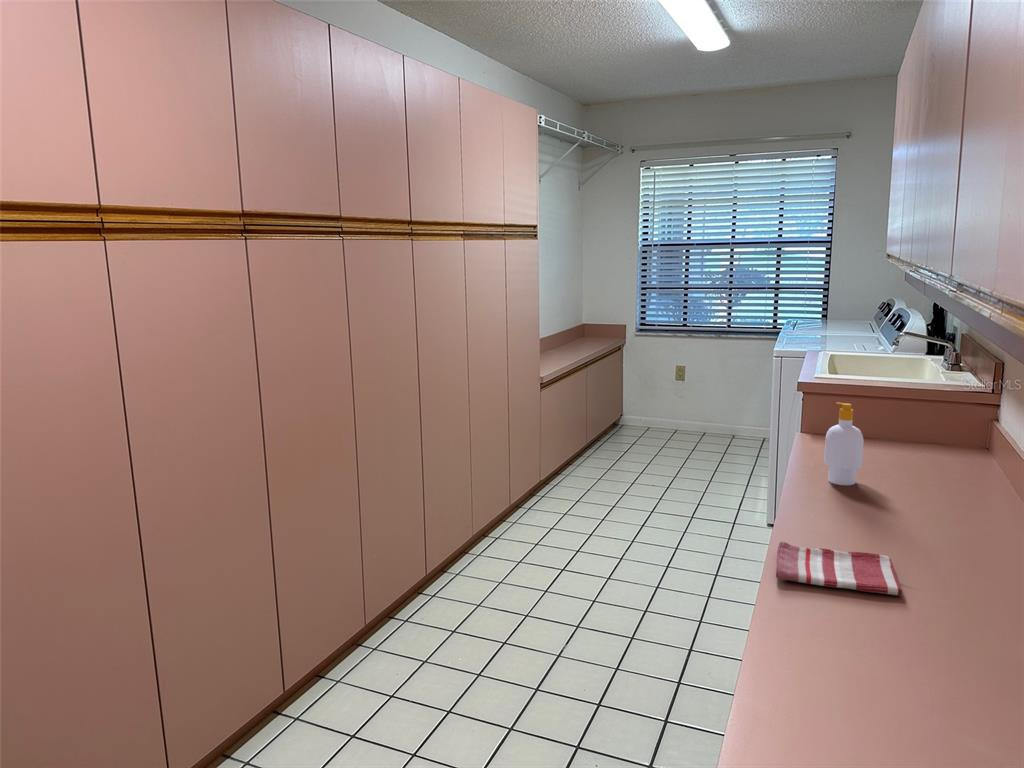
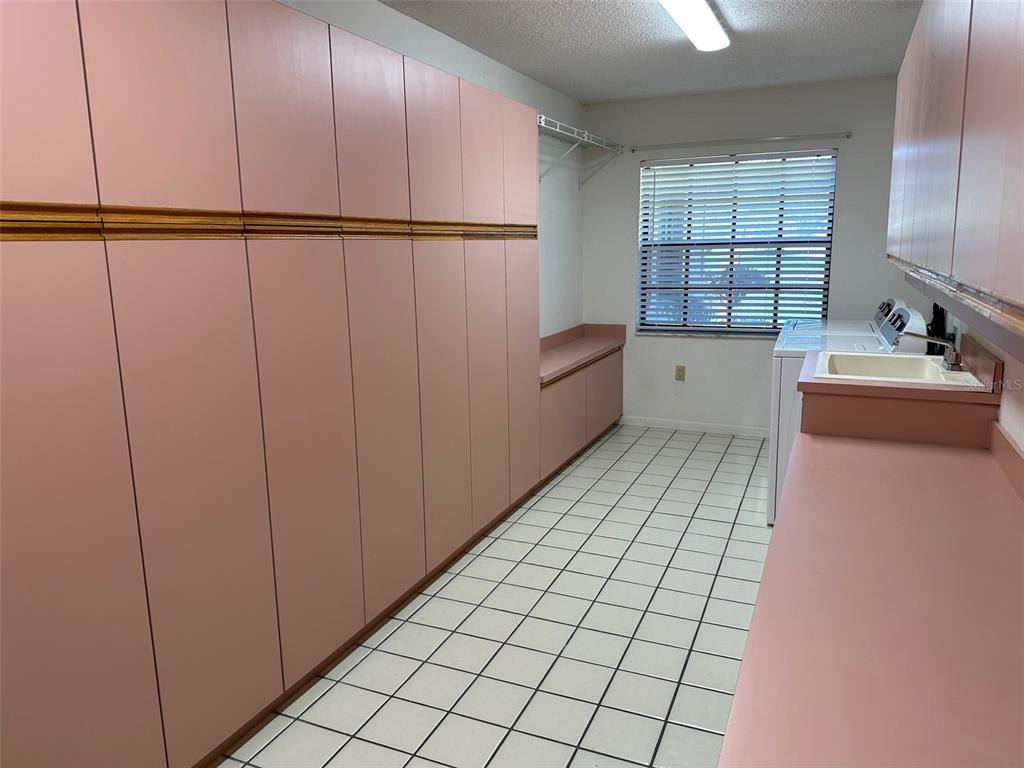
- dish towel (834, 567)
- soap bottle (844, 443)
